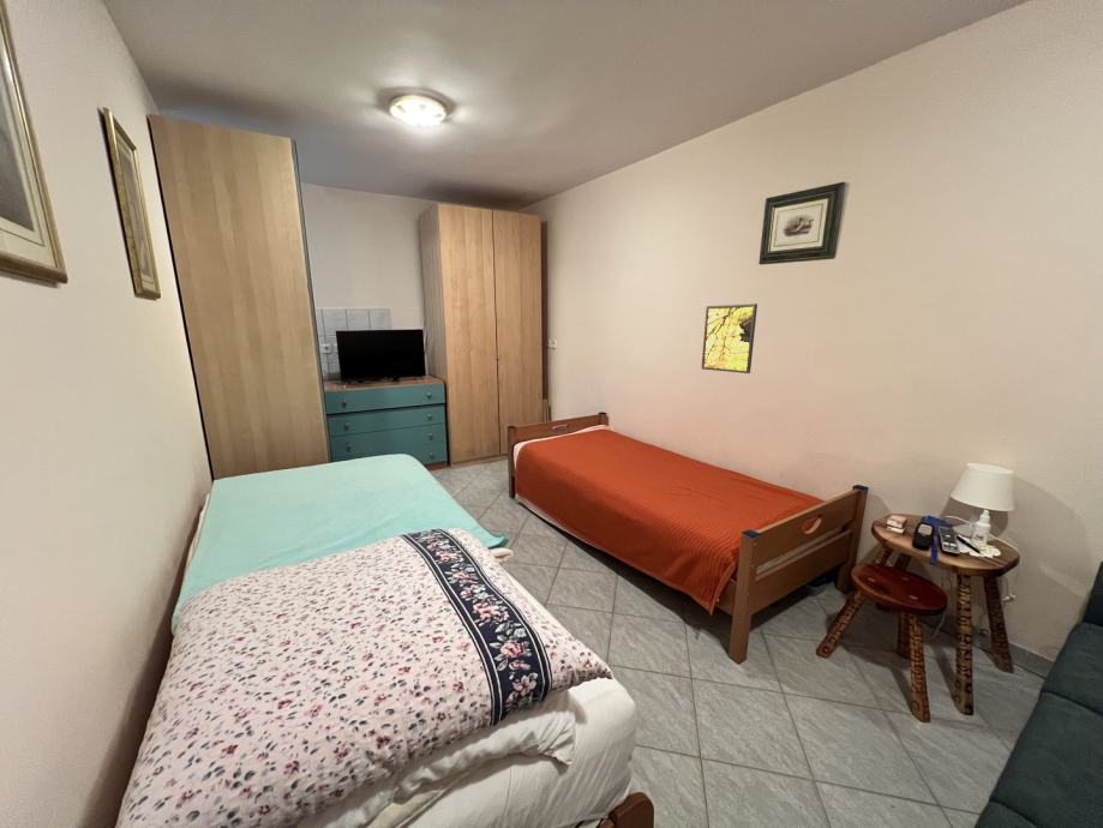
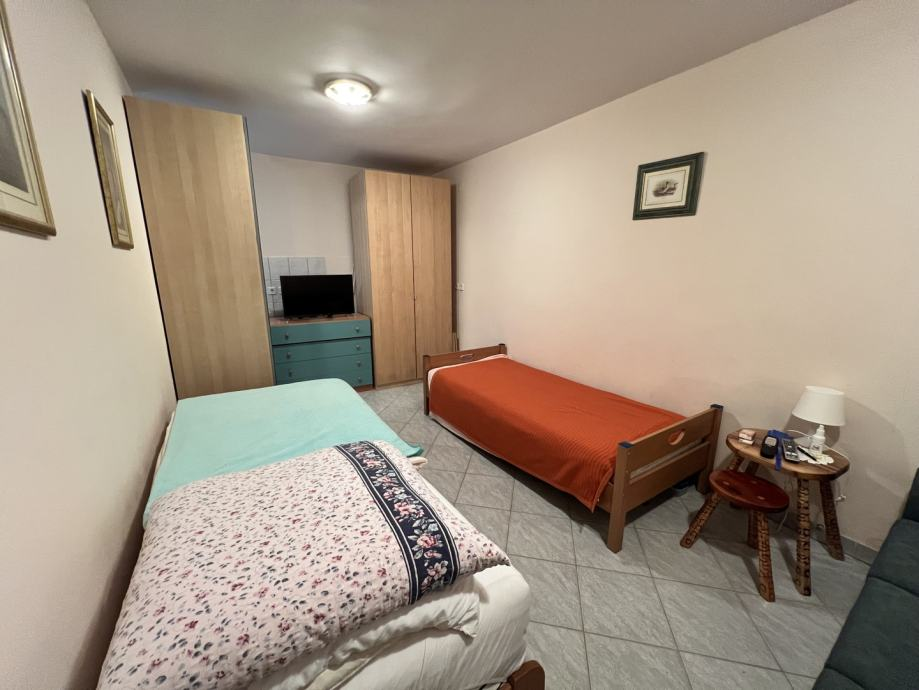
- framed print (727, 338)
